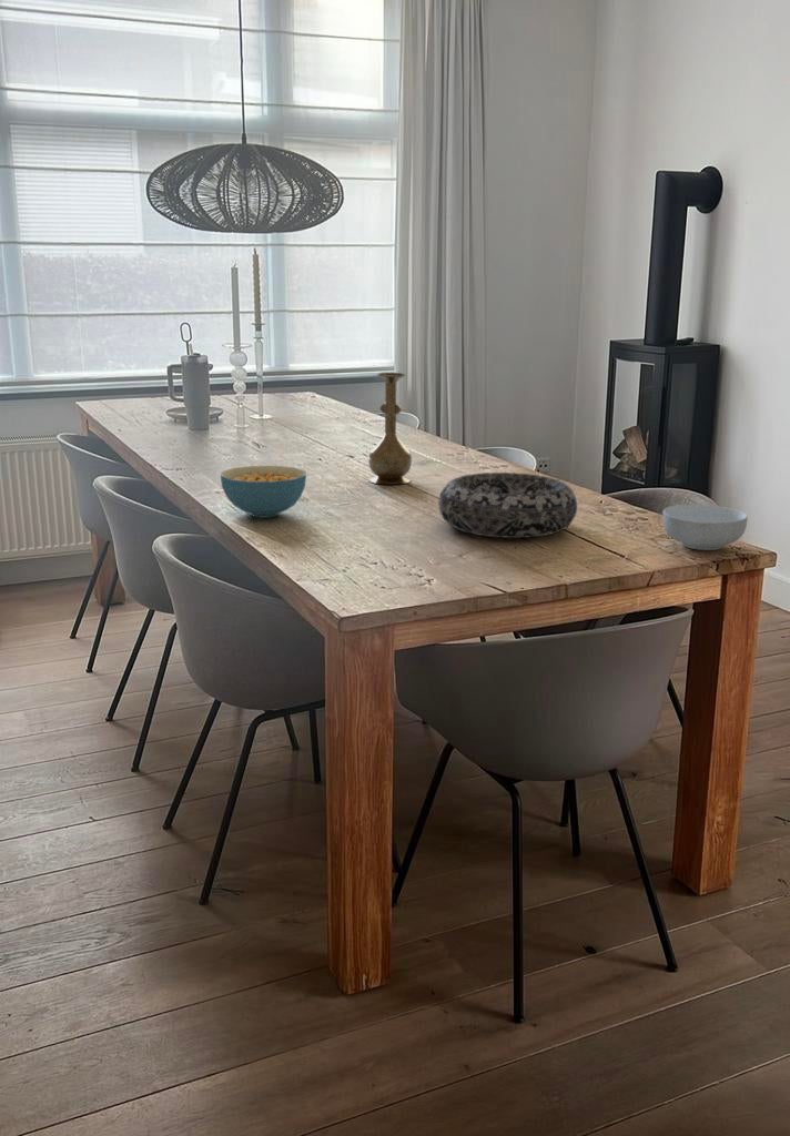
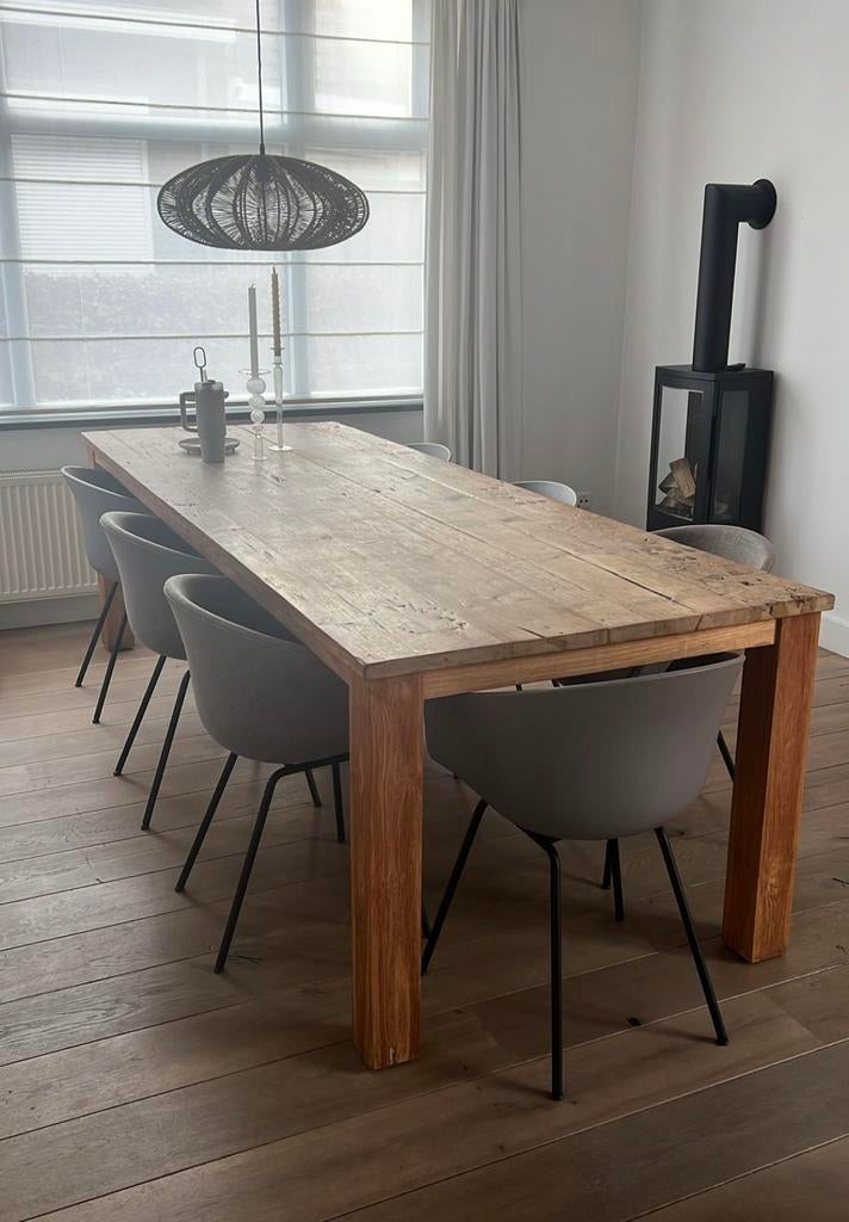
- vase (391, 427)
- cereal bowl (702, 528)
- decorative bowl (507, 505)
- cereal bowl (264, 494)
